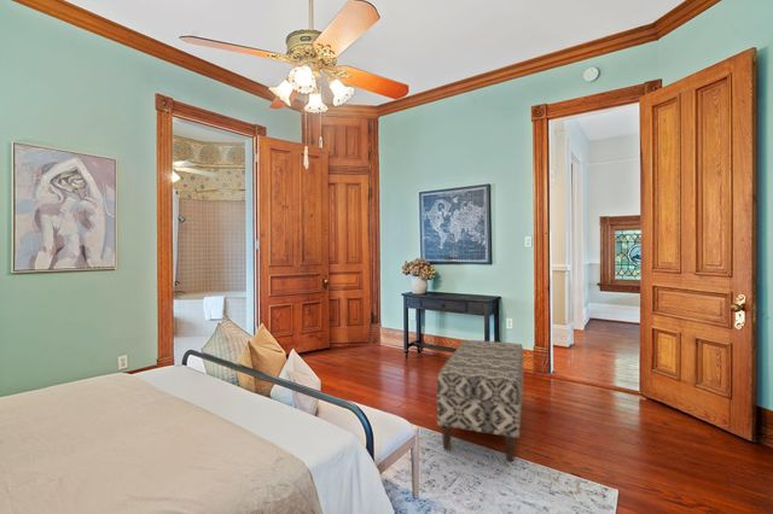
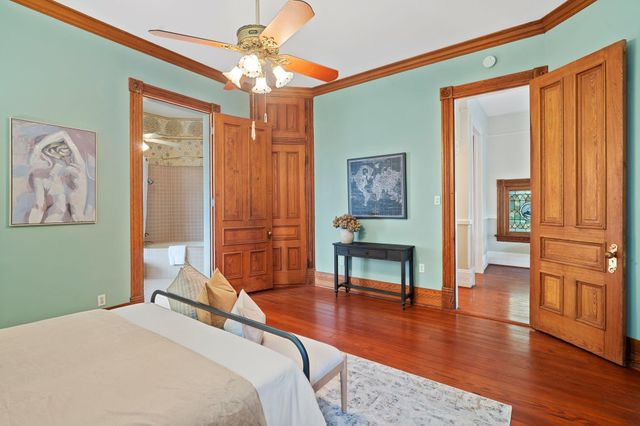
- bench (486, 389)
